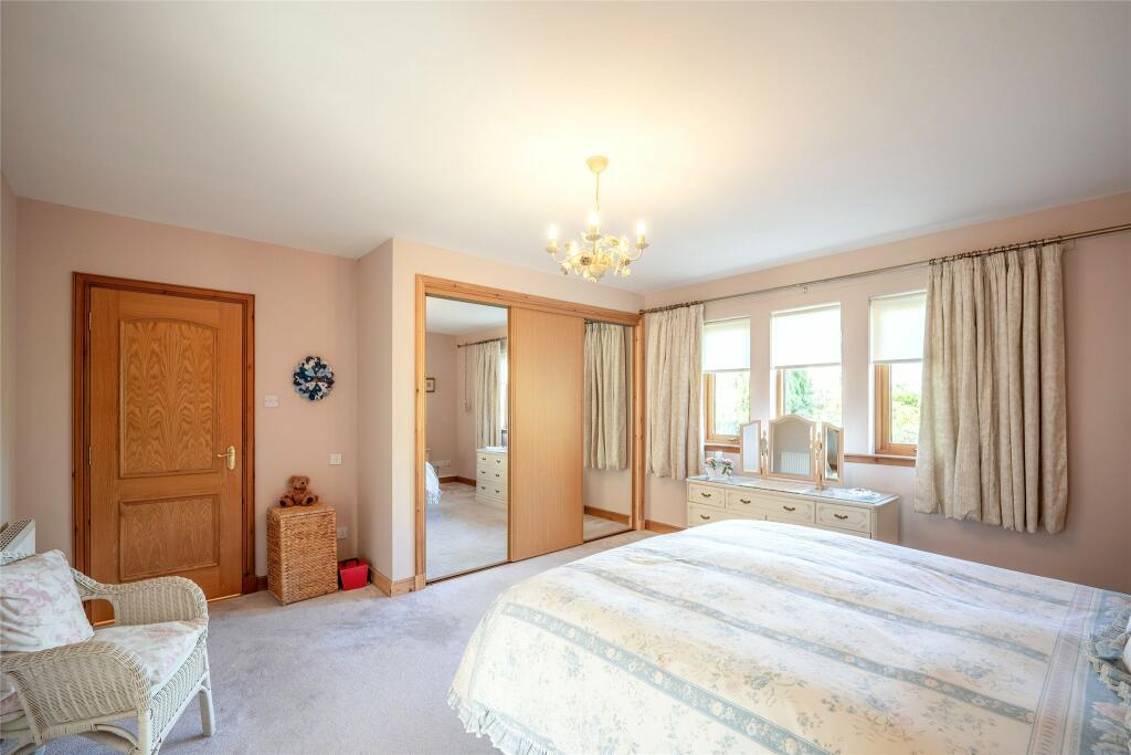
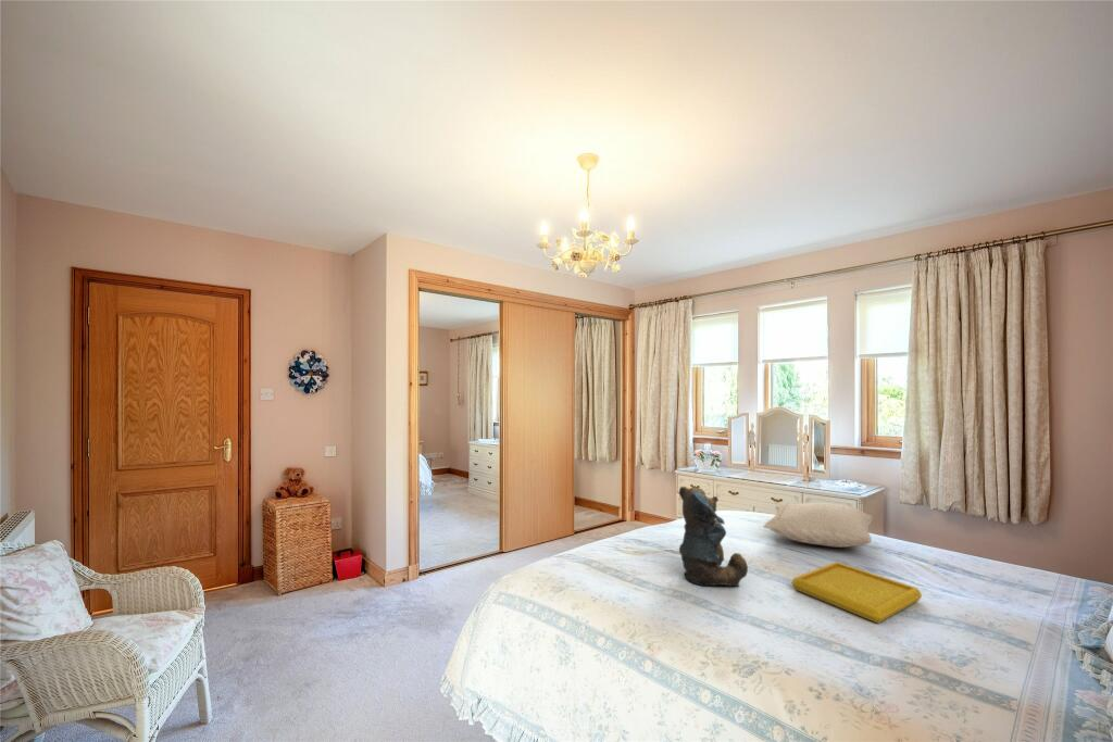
+ pillow (818, 523)
+ serving tray (854, 589)
+ teddy bear (706, 530)
